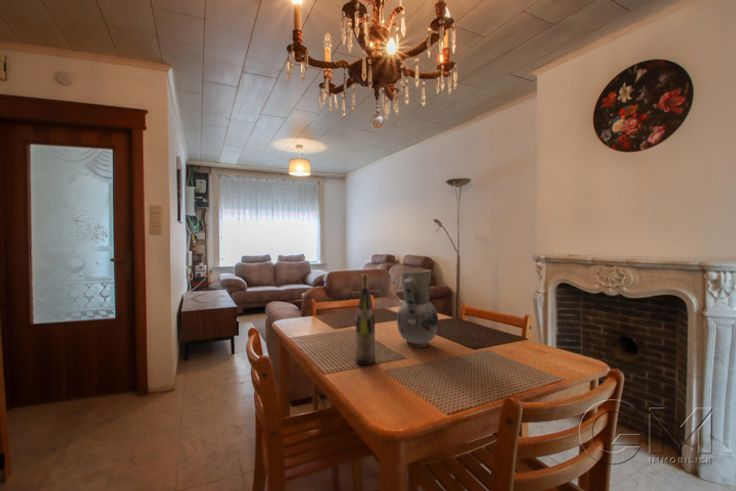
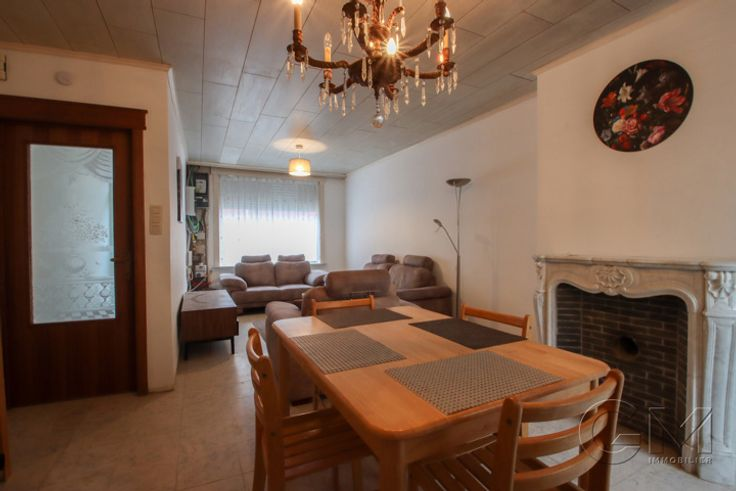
- vase (417, 307)
- wine bottle (365, 318)
